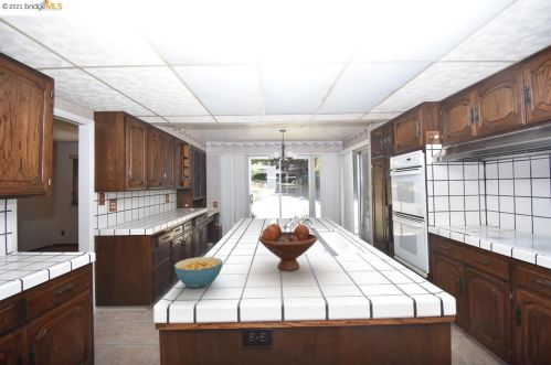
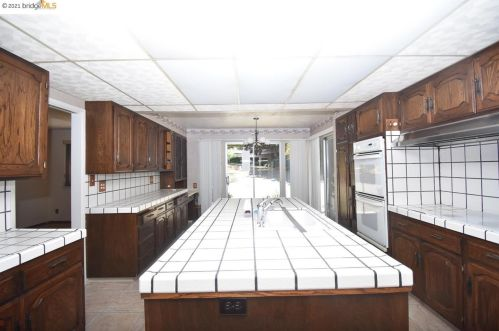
- cereal bowl (199, 273)
- fruit bowl (288, 246)
